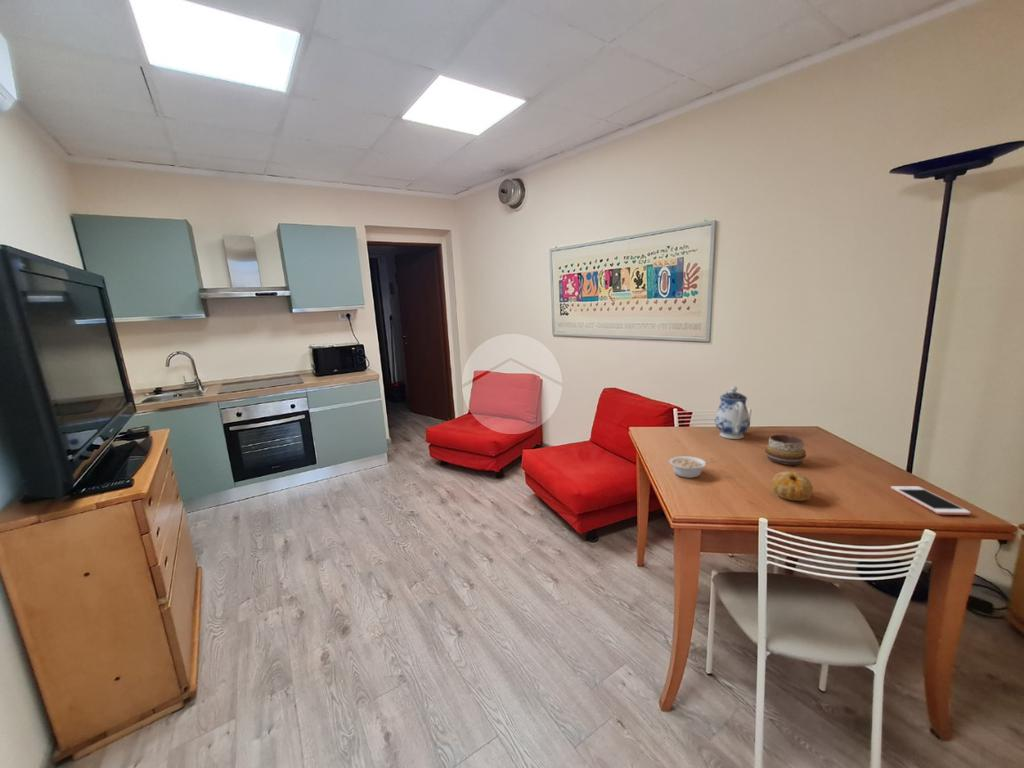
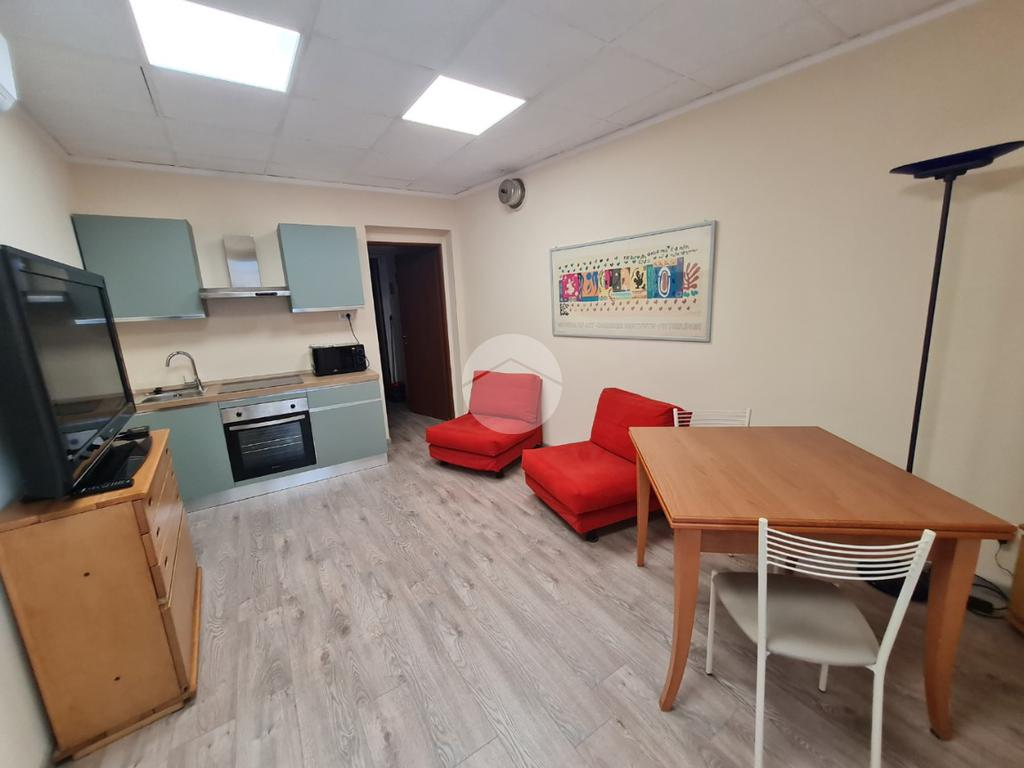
- cell phone (927, 499)
- legume (688, 466)
- teapot (732, 411)
- fruit (791, 485)
- decorative bowl (785, 449)
